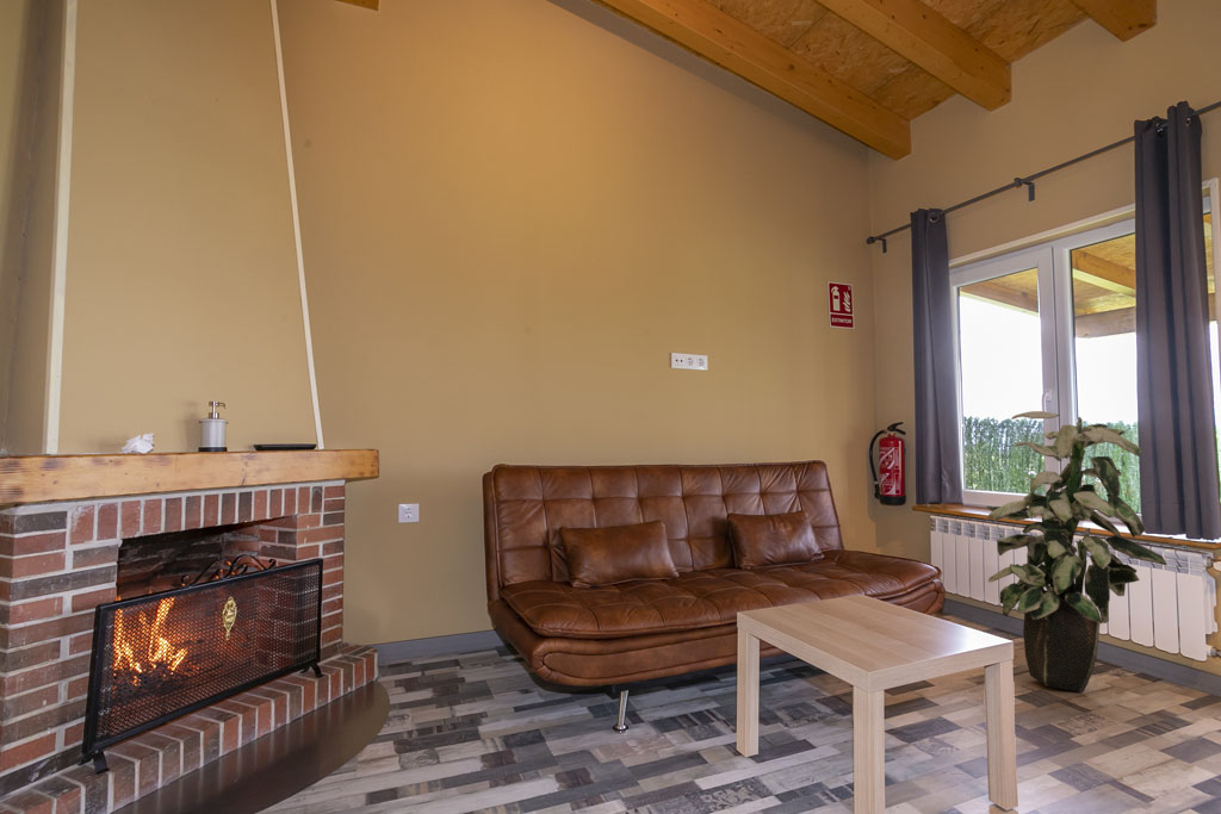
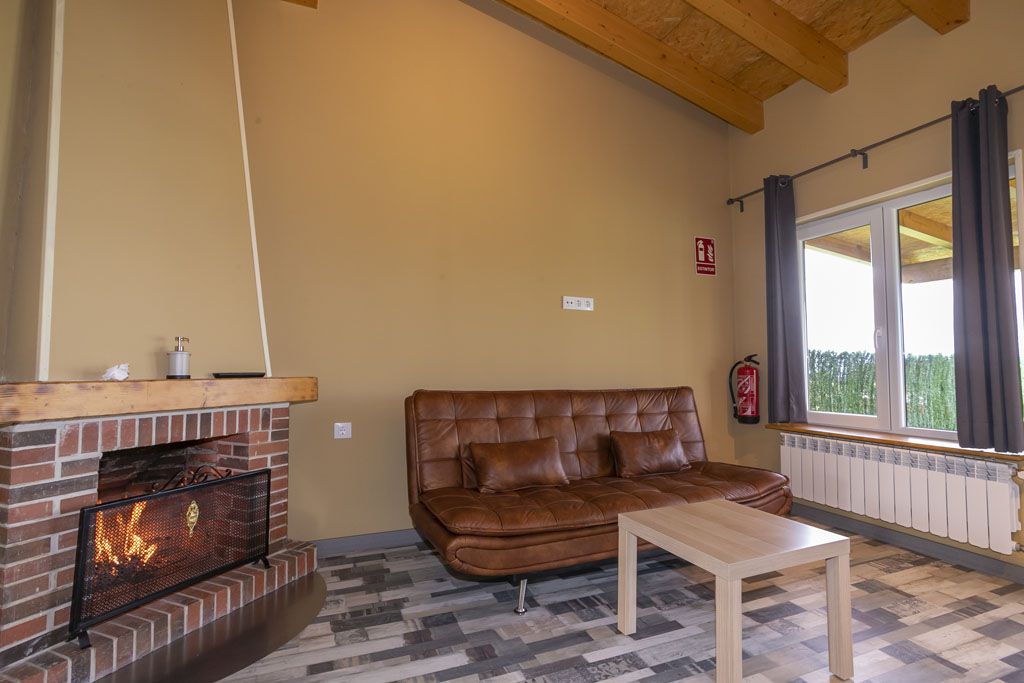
- indoor plant (1059, 545)
